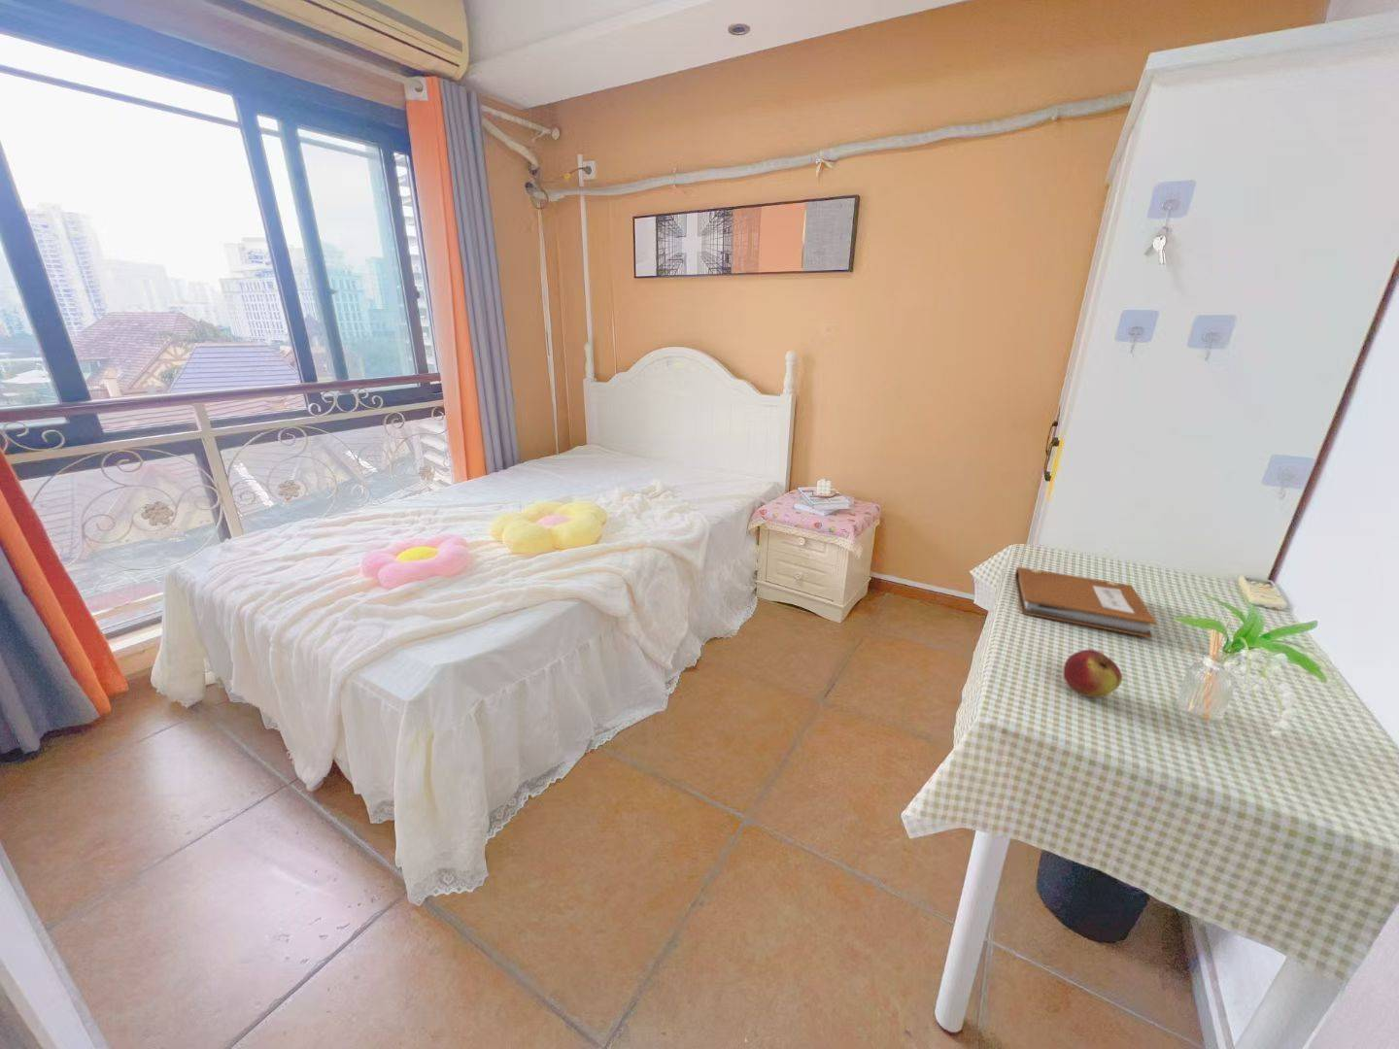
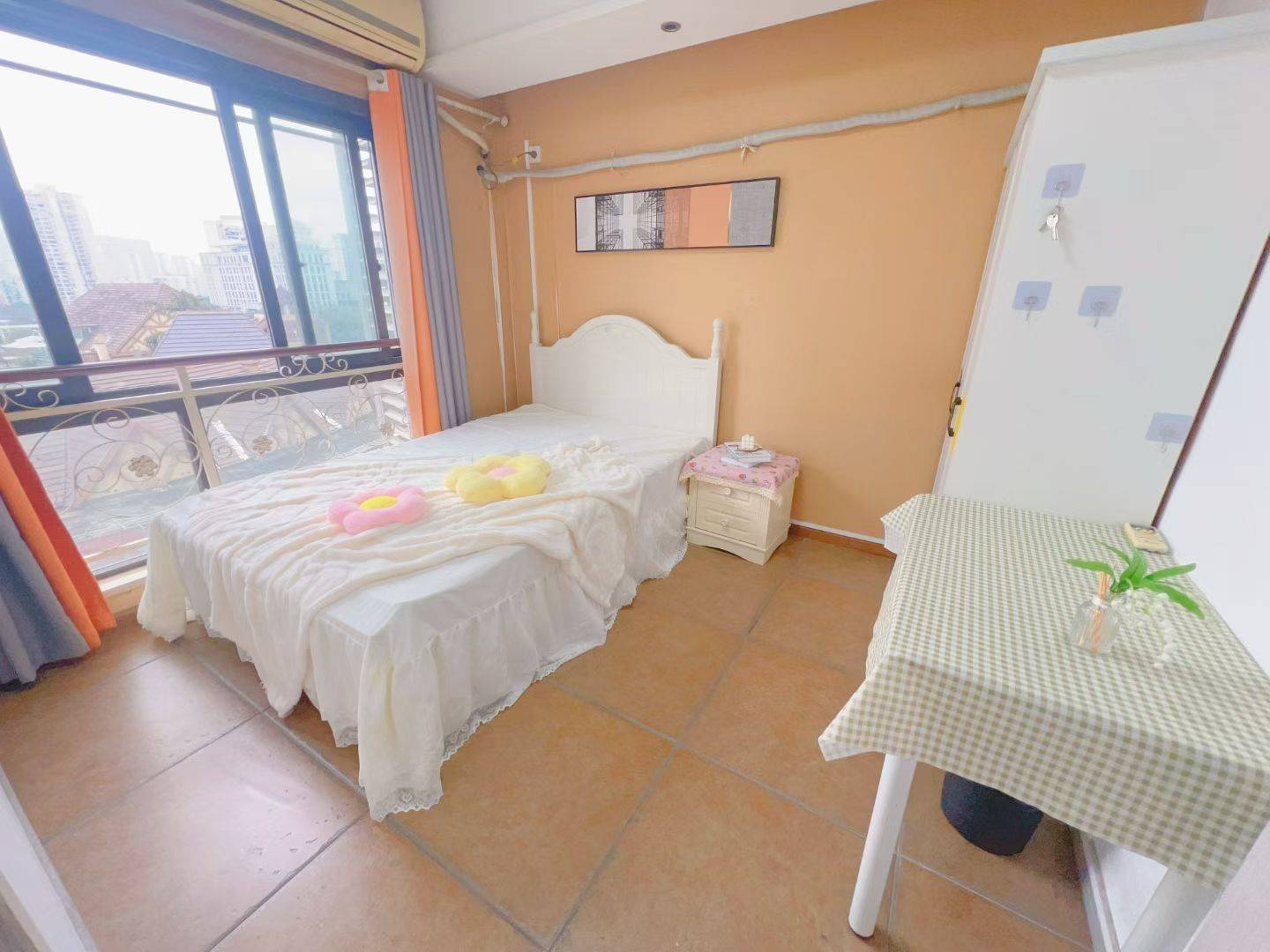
- notebook (1081, 598)
- apple (1091, 673)
